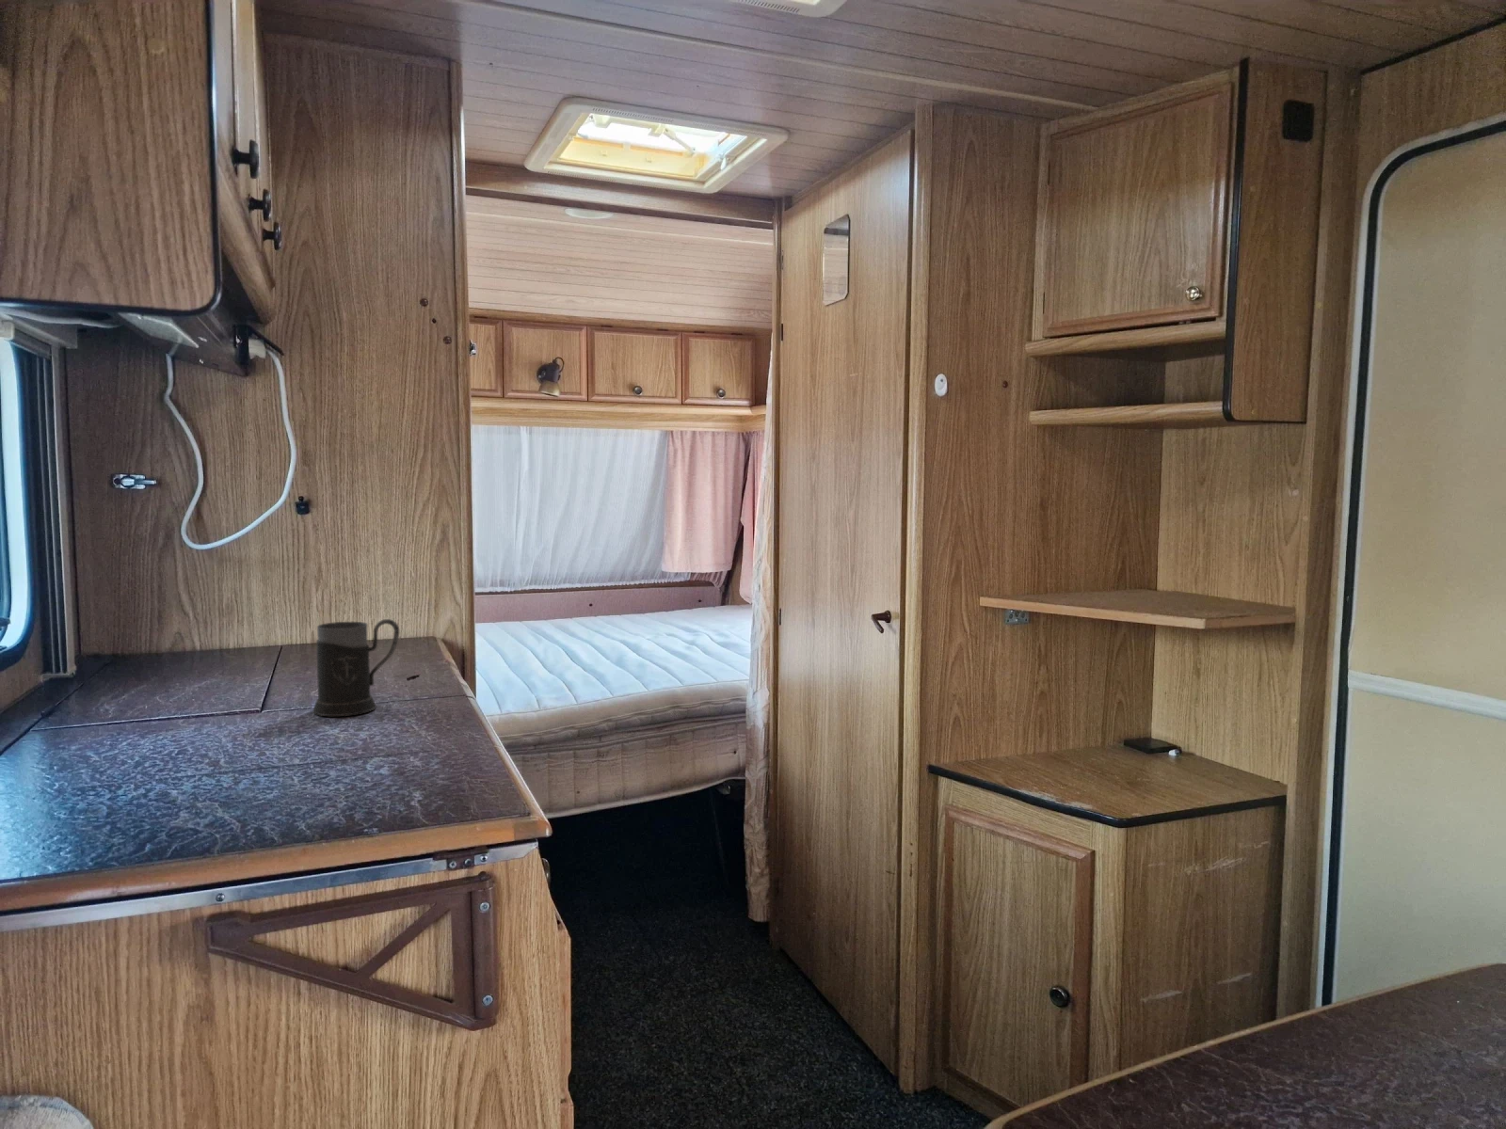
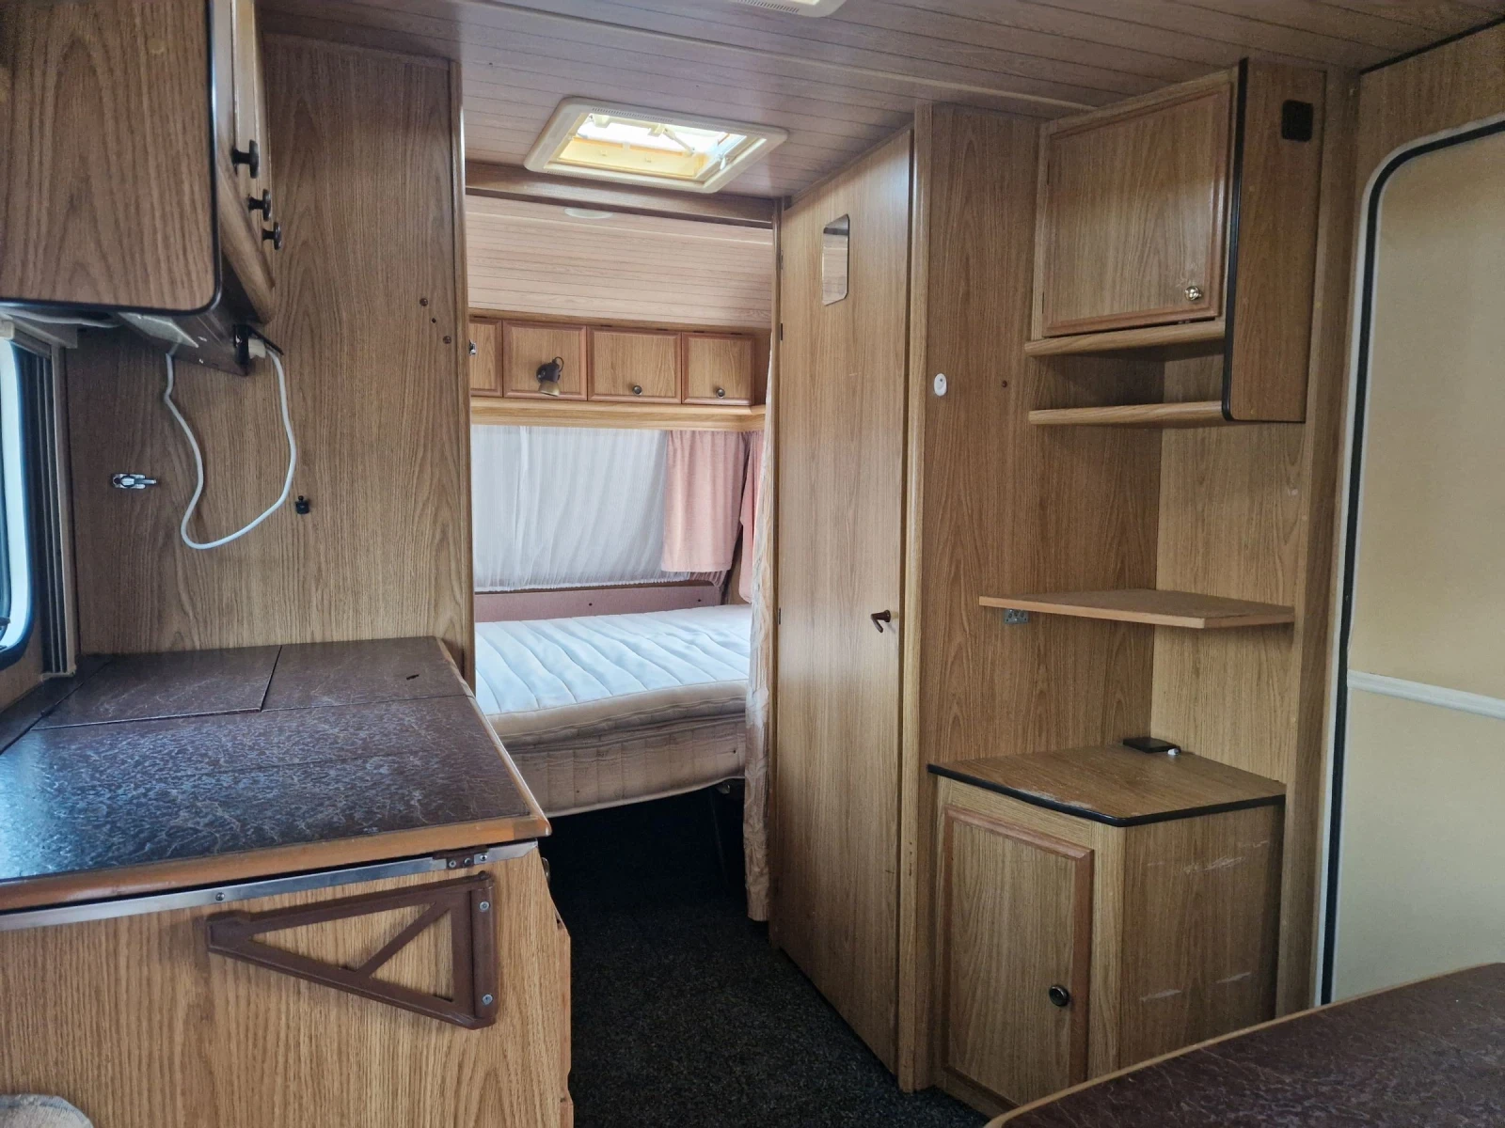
- mug (357, 664)
